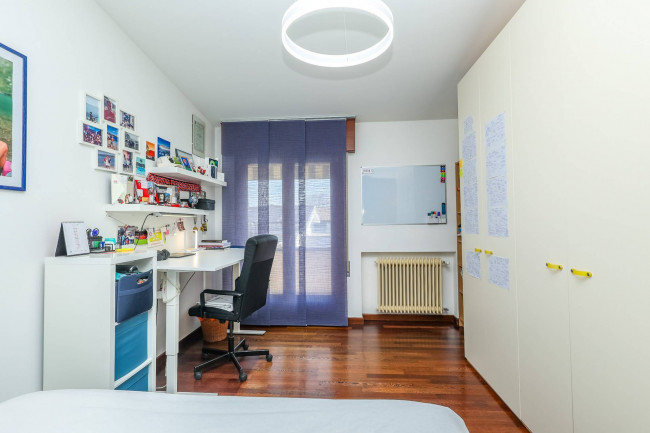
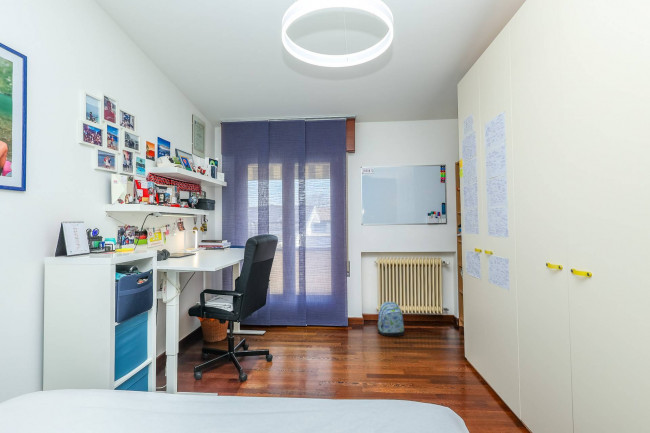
+ backpack (391, 318)
